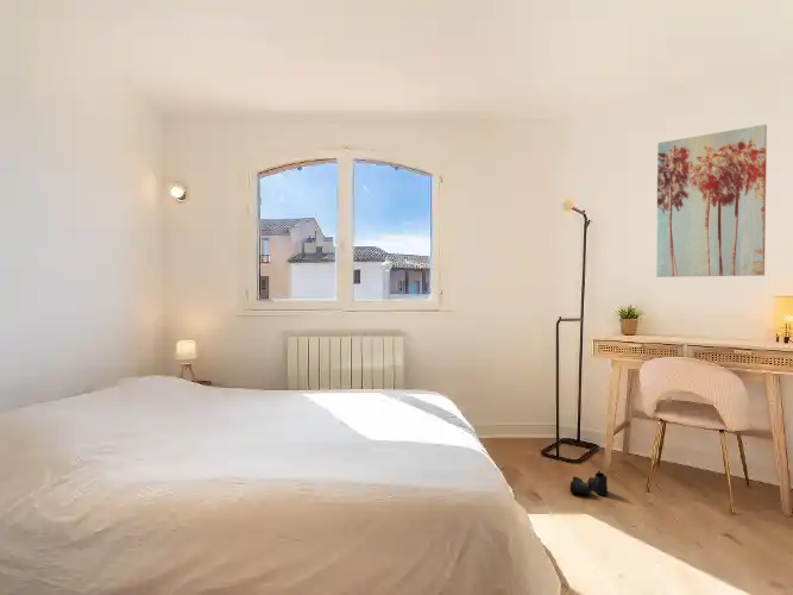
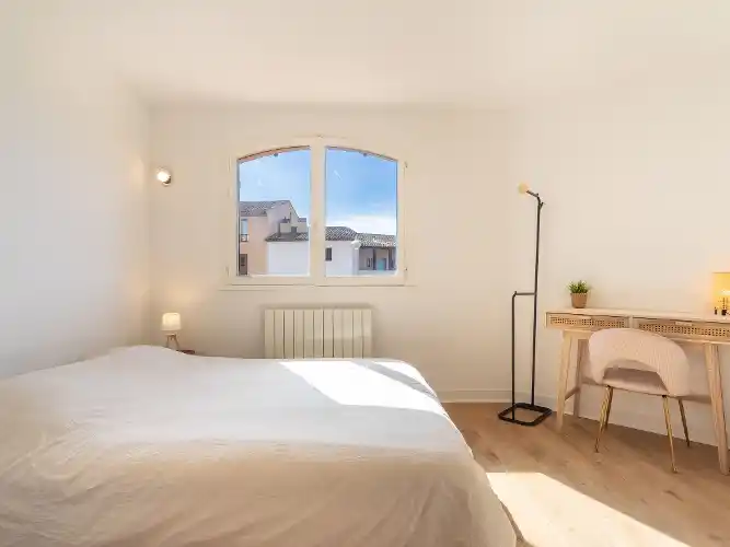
- boots (587, 481)
- wall art (707, 205)
